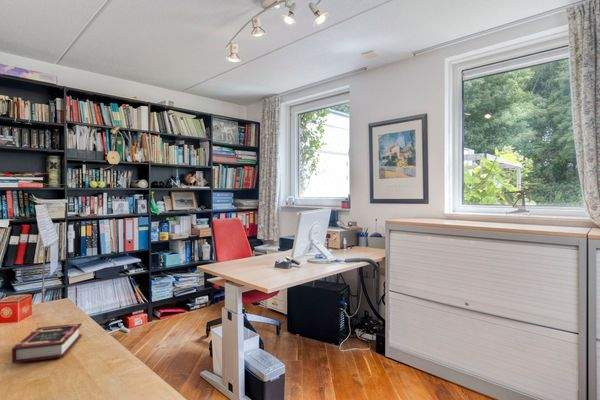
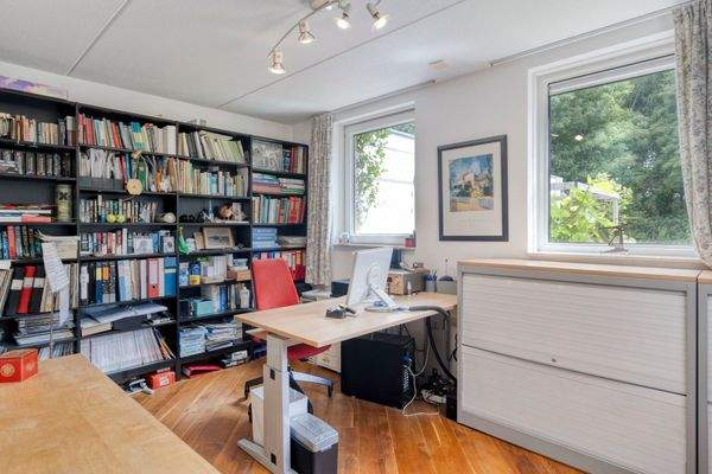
- book (49, 340)
